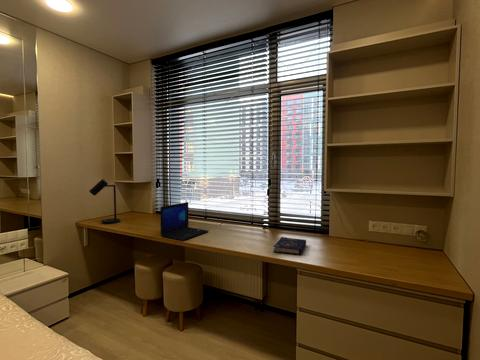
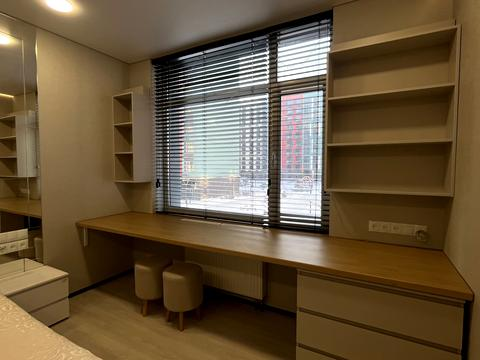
- desk lamp (114, 200)
- laptop (185, 219)
- book (290, 245)
